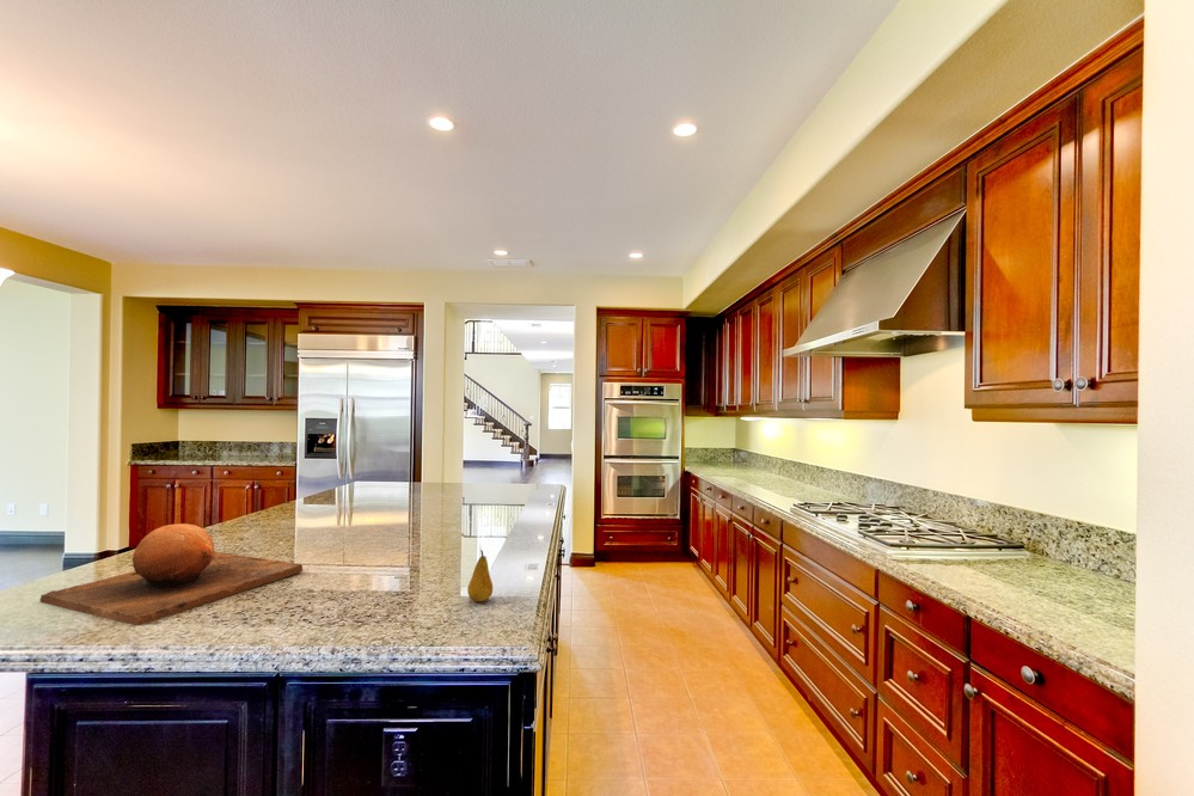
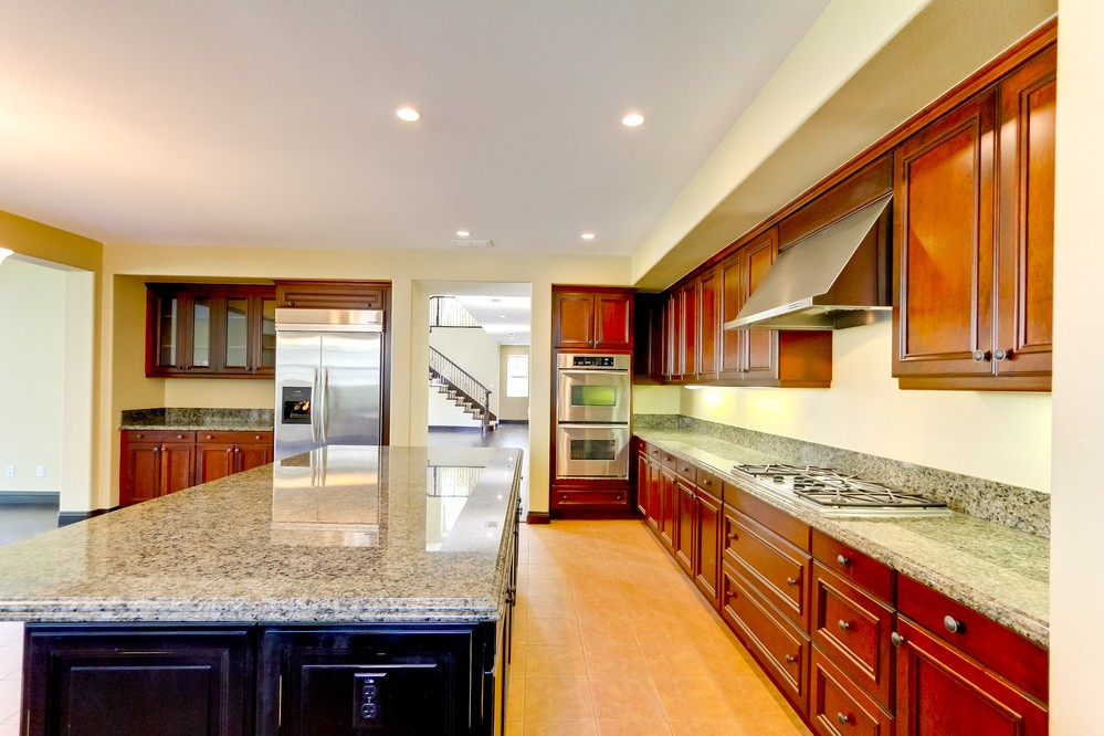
- fruit (479, 574)
- chopping board (184, 553)
